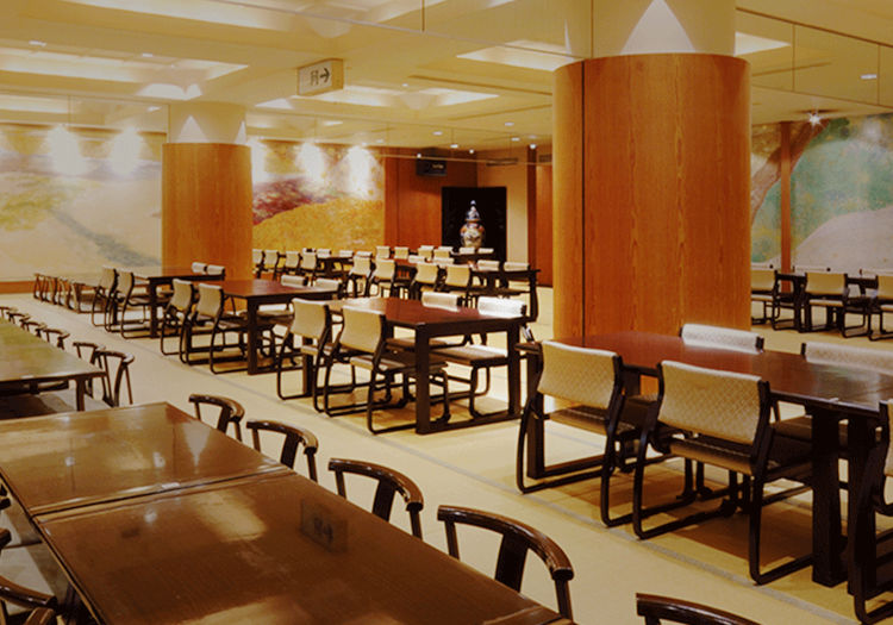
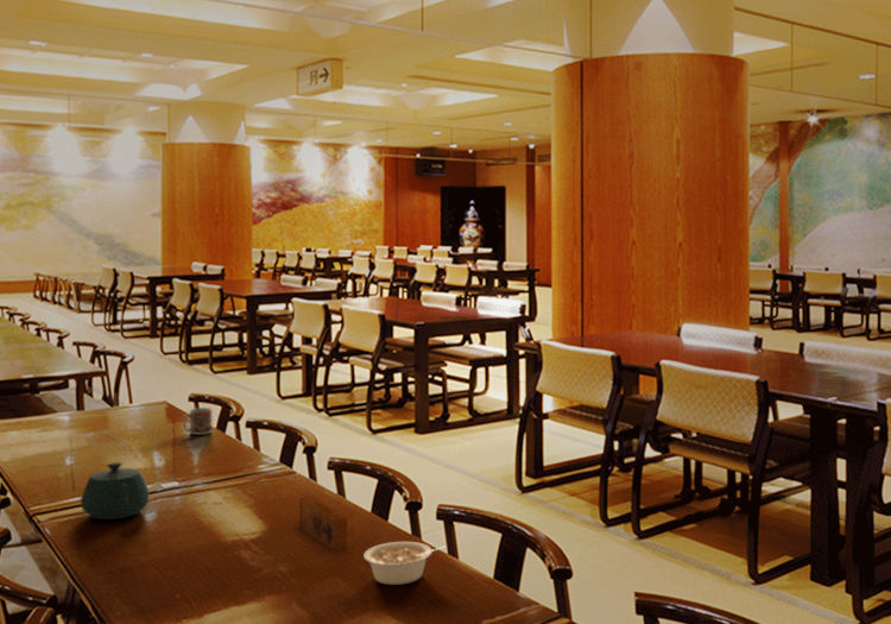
+ teapot (115, 489)
+ legume (400, 561)
+ cup (197, 421)
